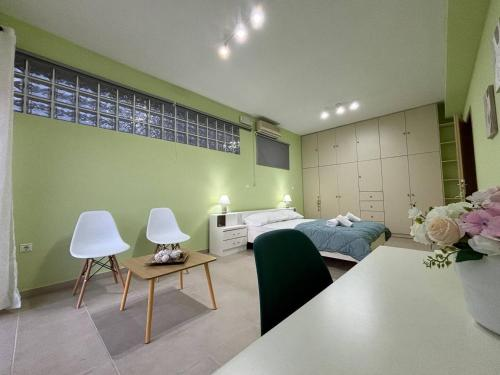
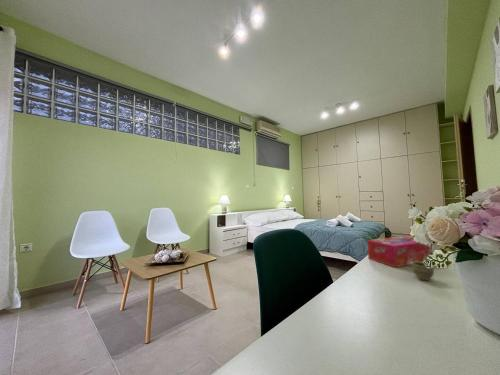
+ cup (421, 270)
+ tissue box (400, 249)
